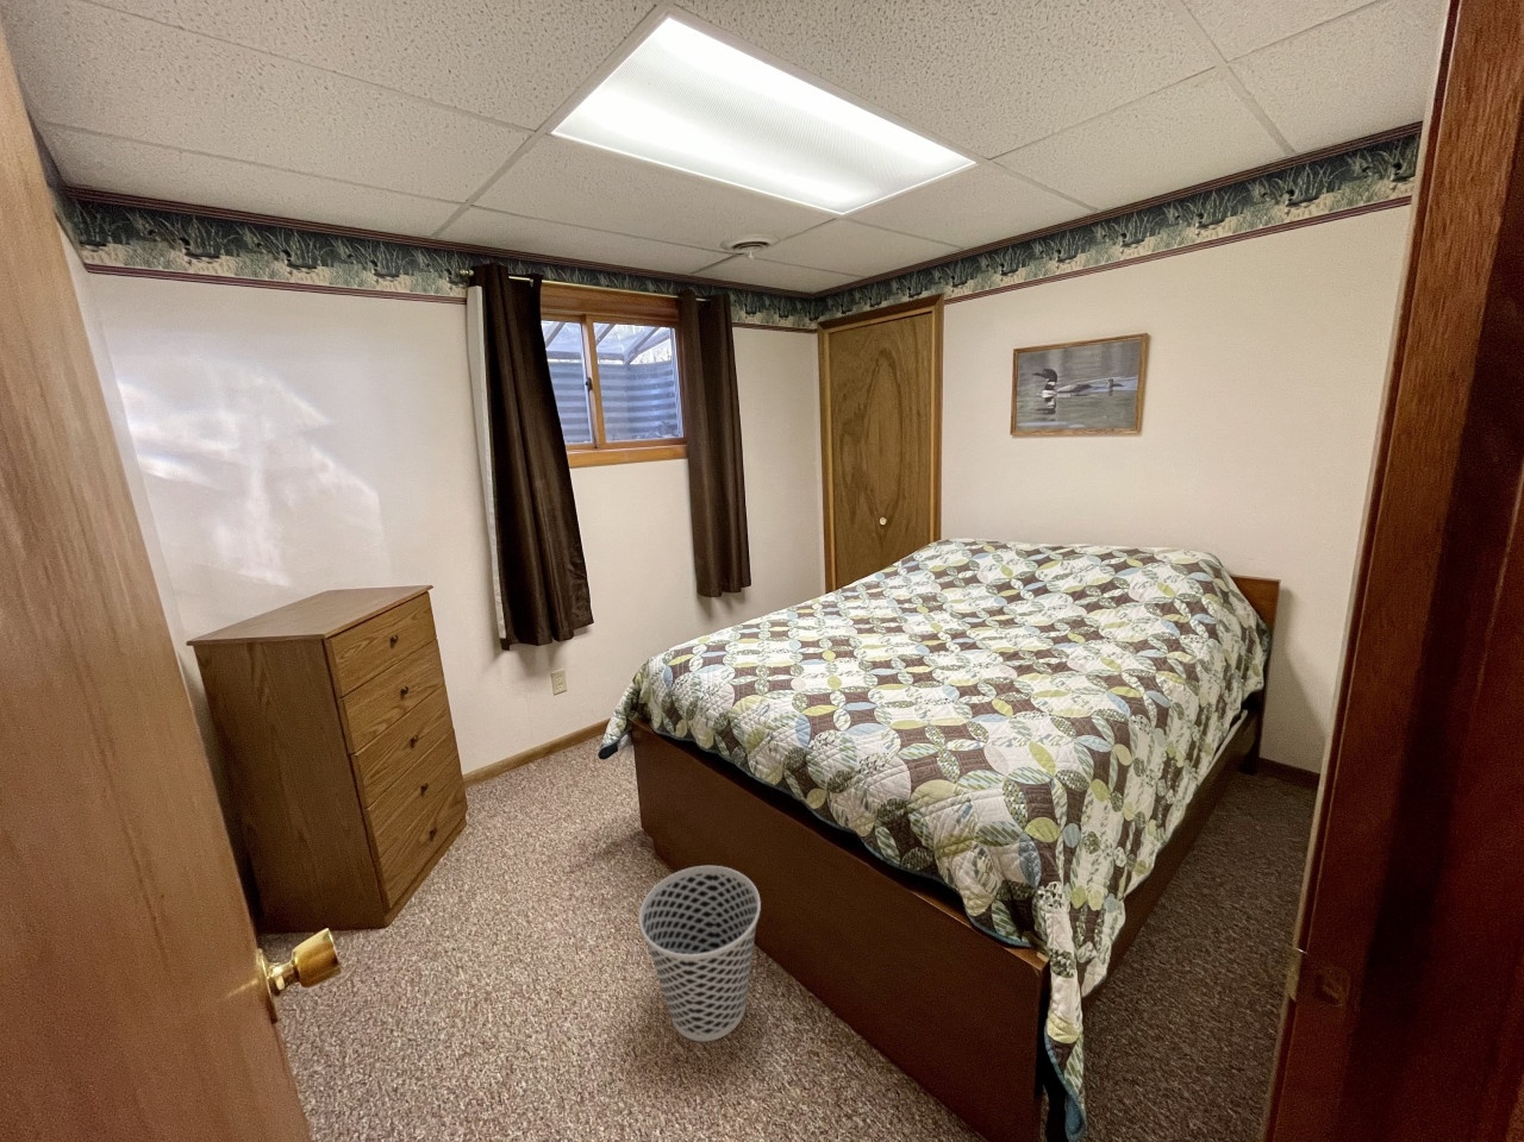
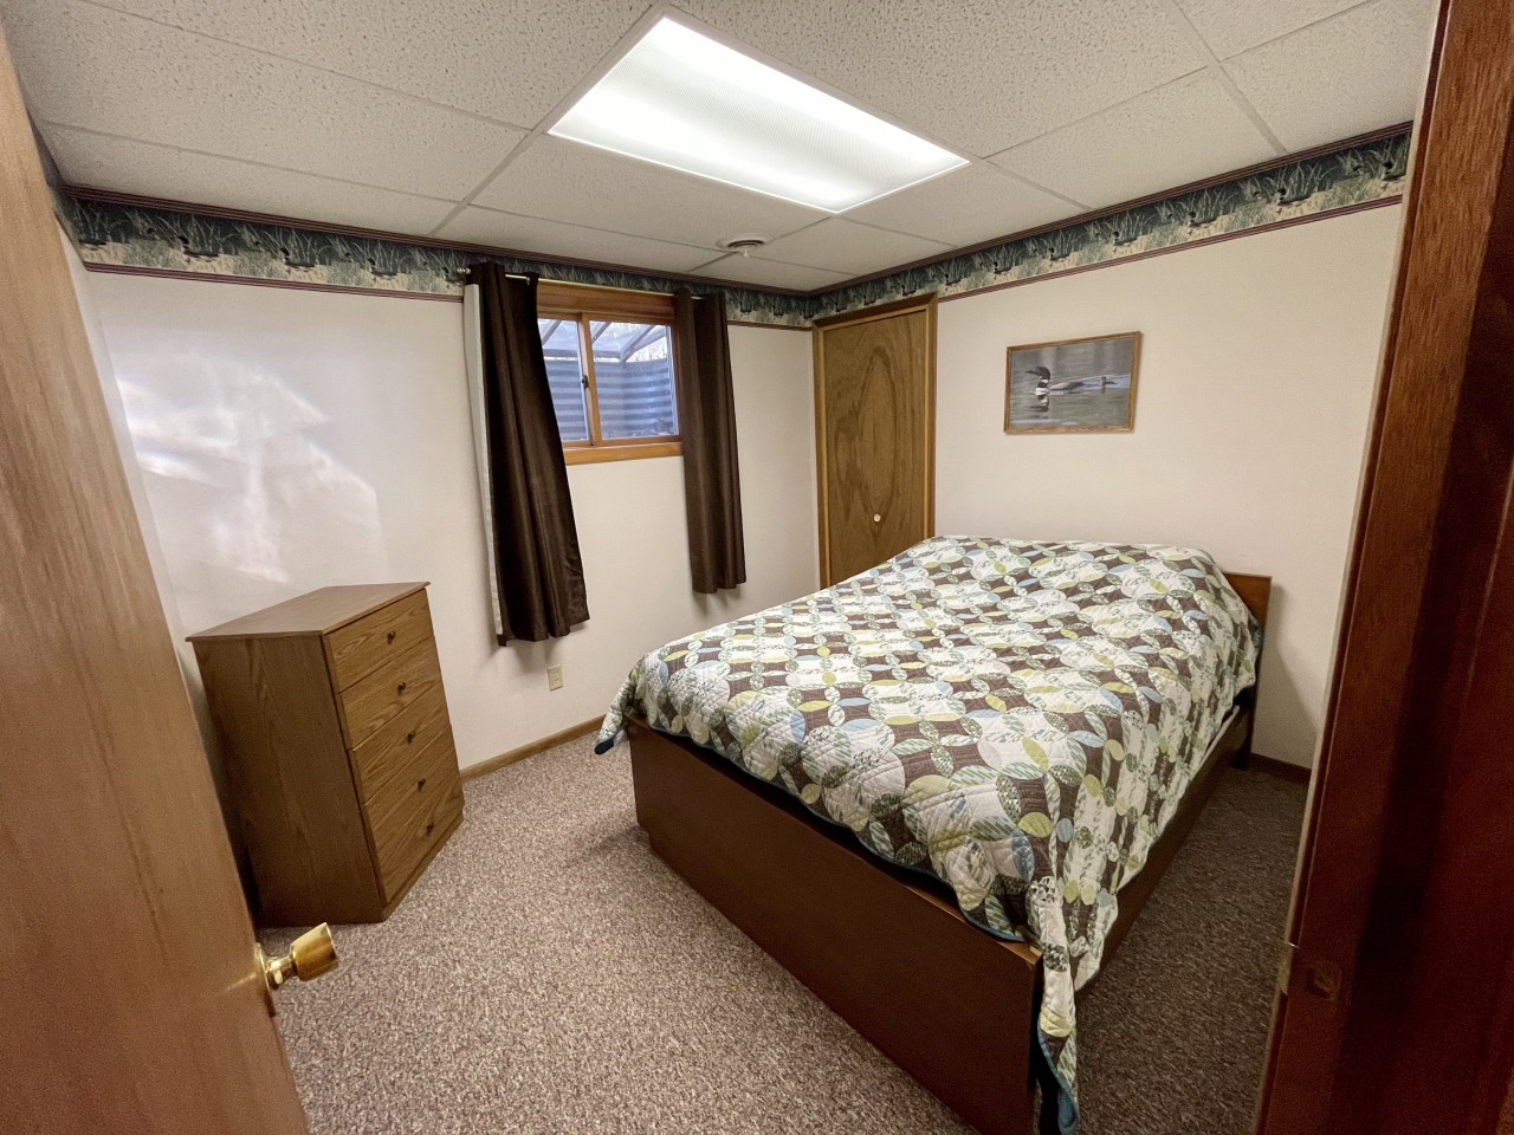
- wastebasket (703, 956)
